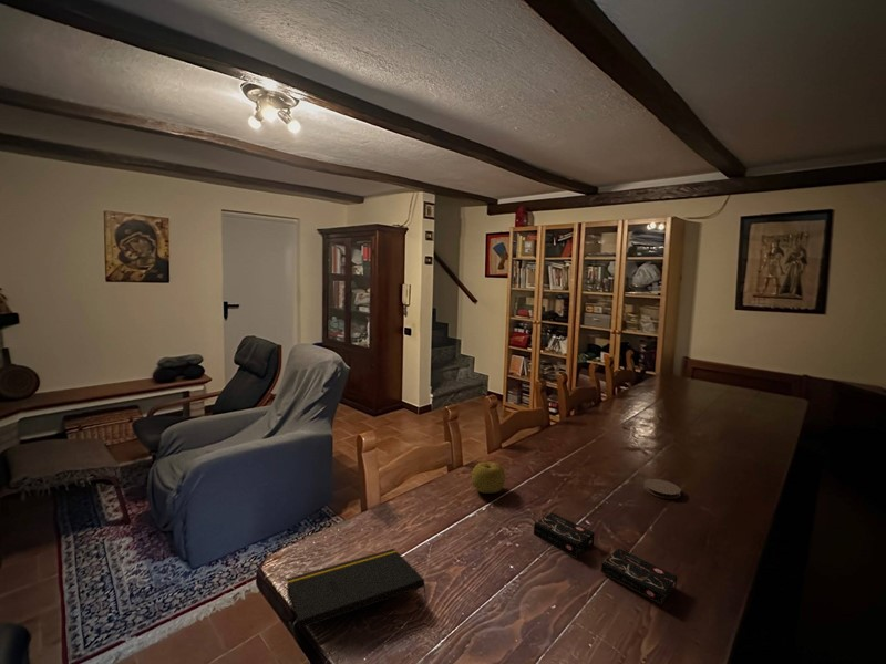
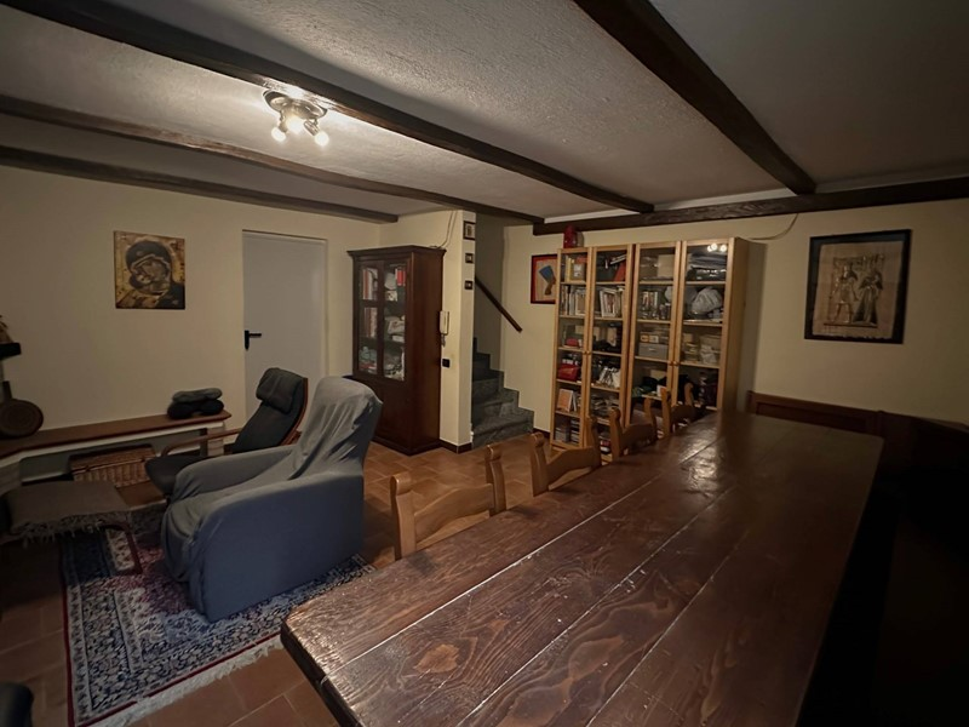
- product box (591, 544)
- notepad (353, 582)
- coaster (661, 488)
- fruit (488, 477)
